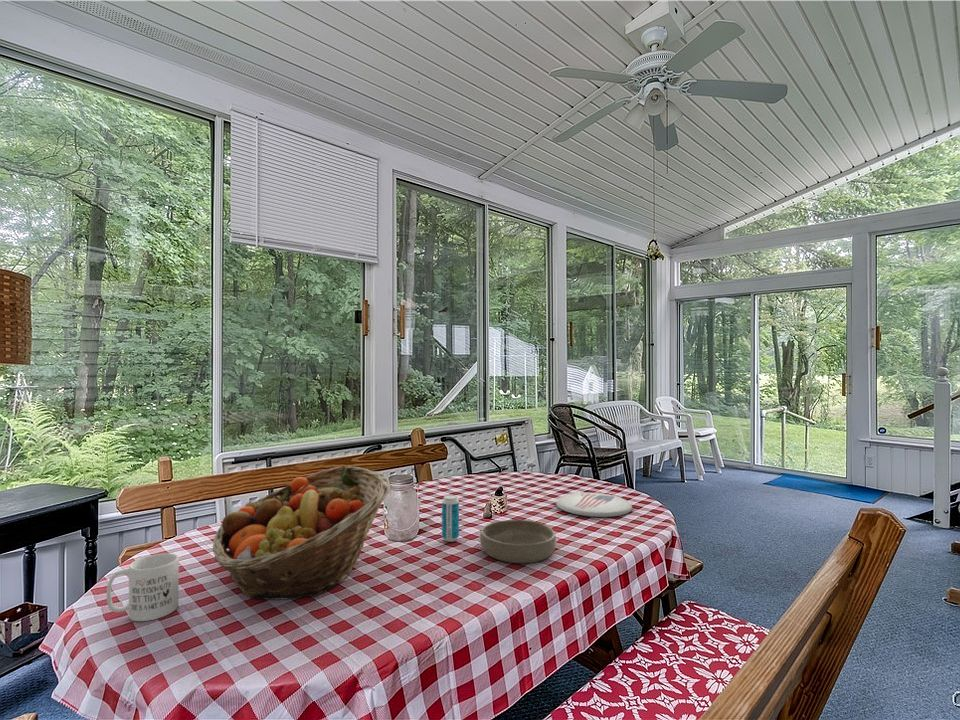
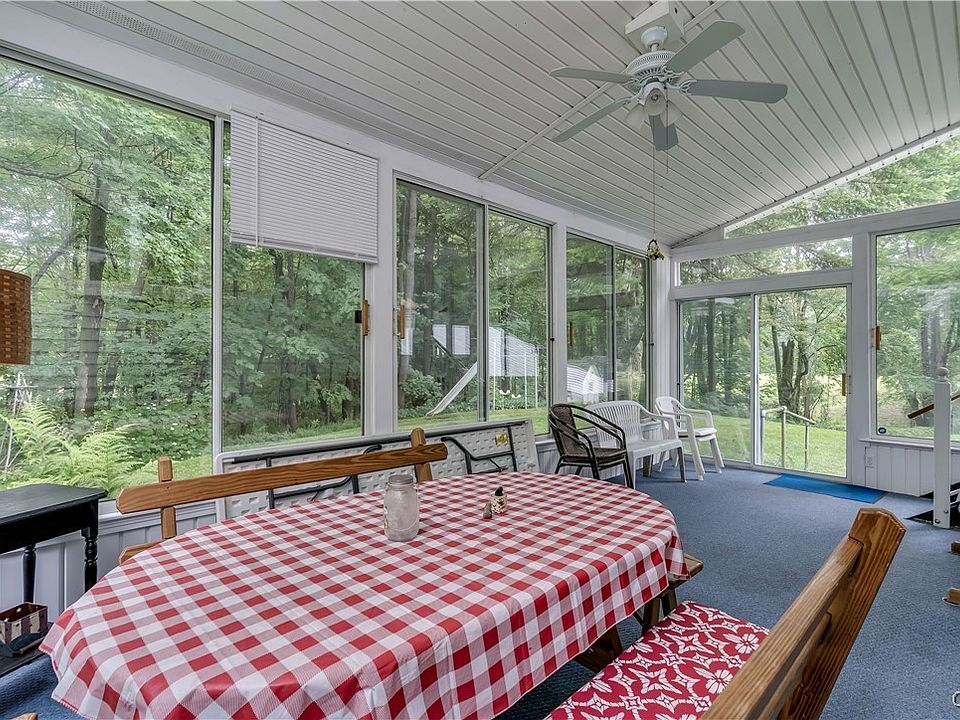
- mug (143, 587)
- fruit basket (304, 523)
- plate (593, 503)
- bowl (517, 540)
- beverage can (450, 518)
